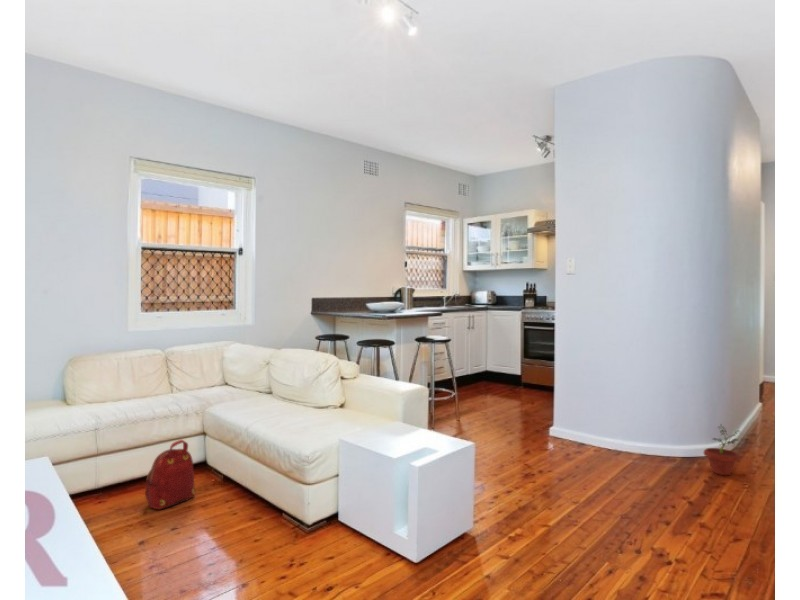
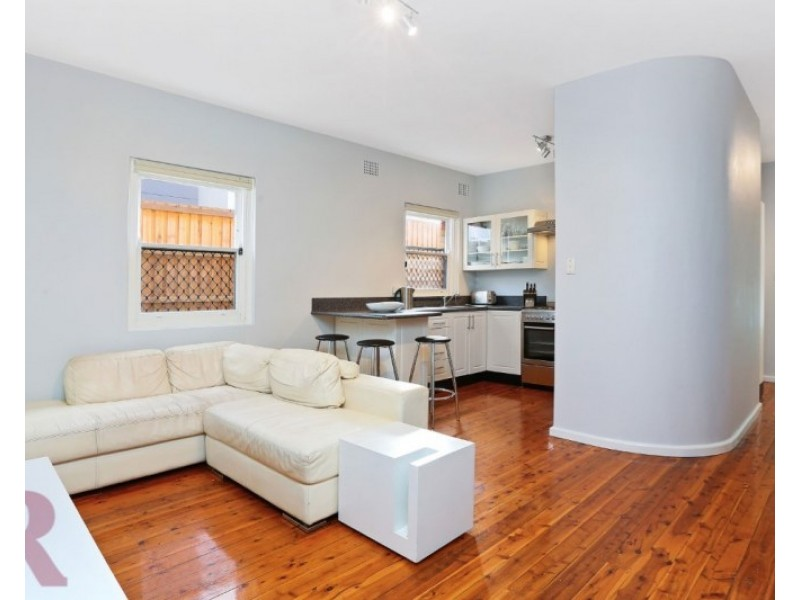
- potted plant (722, 449)
- backpack (172, 469)
